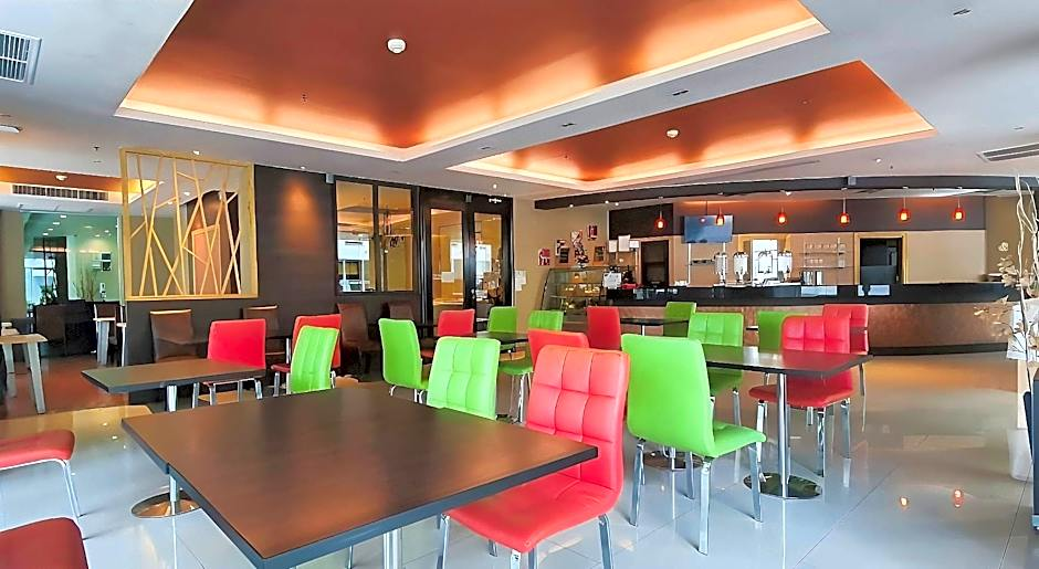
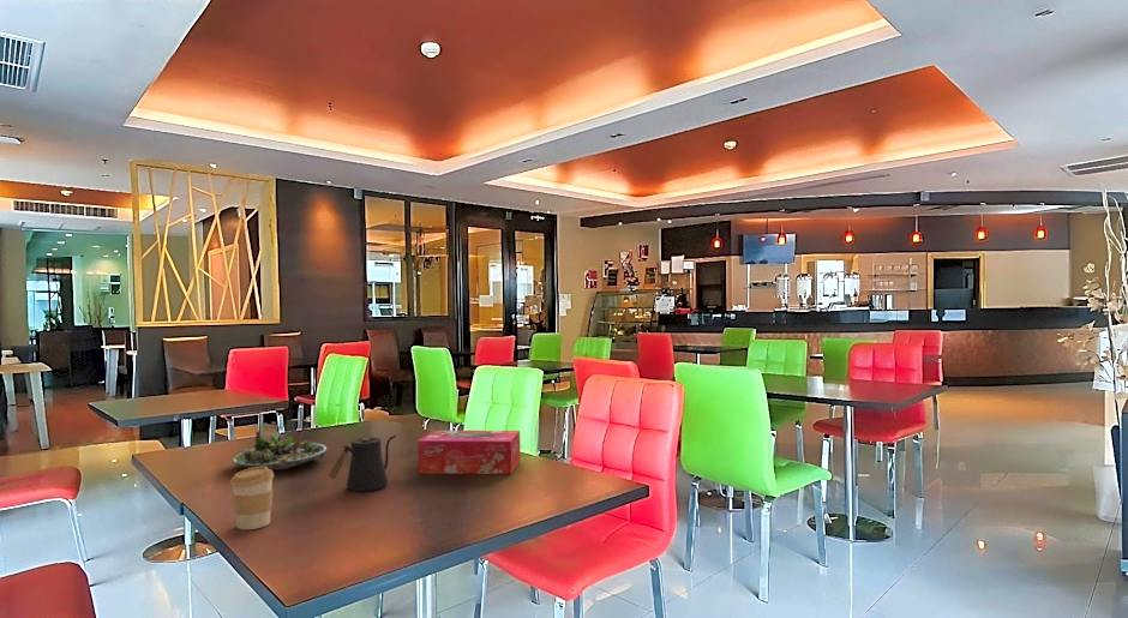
+ tissue box (470, 451)
+ kettle (364, 463)
+ coffee cup (252, 497)
+ succulent planter (281, 445)
